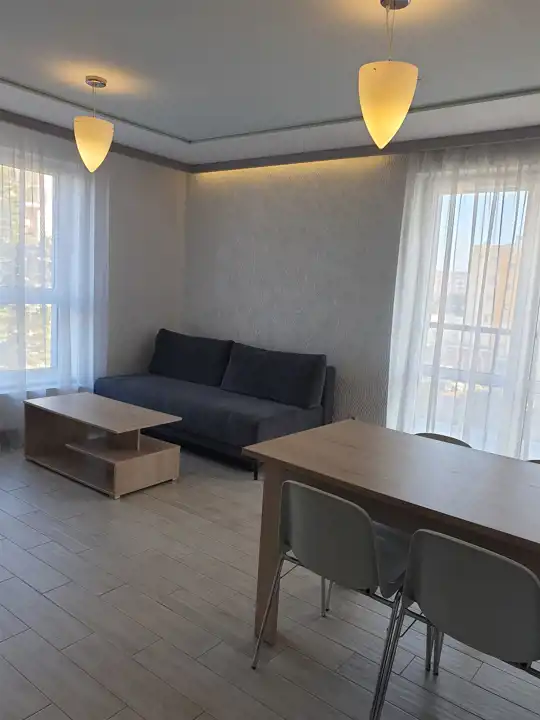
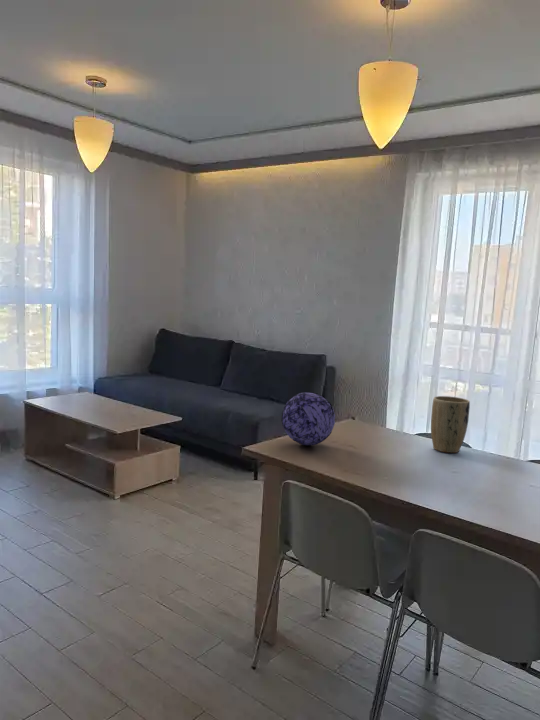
+ decorative ball (308, 418)
+ plant pot (449, 424)
